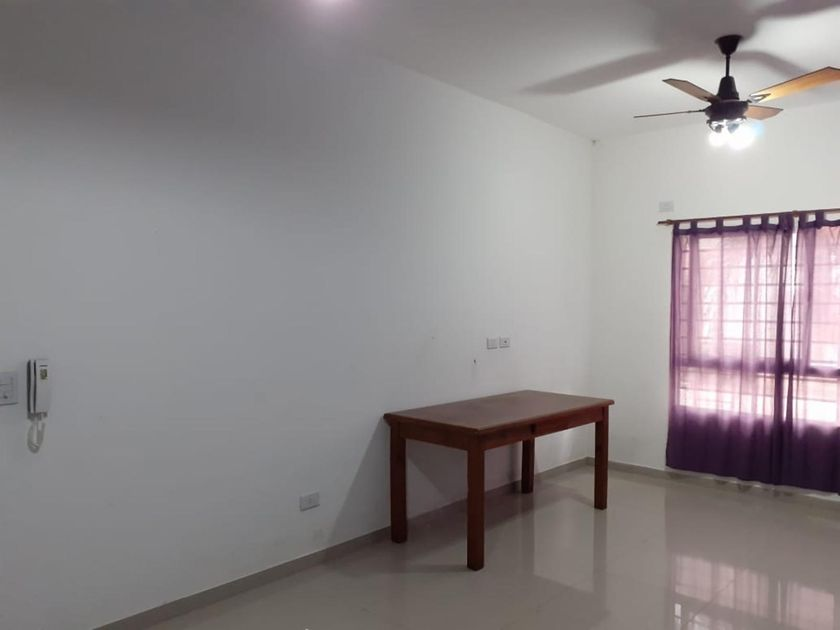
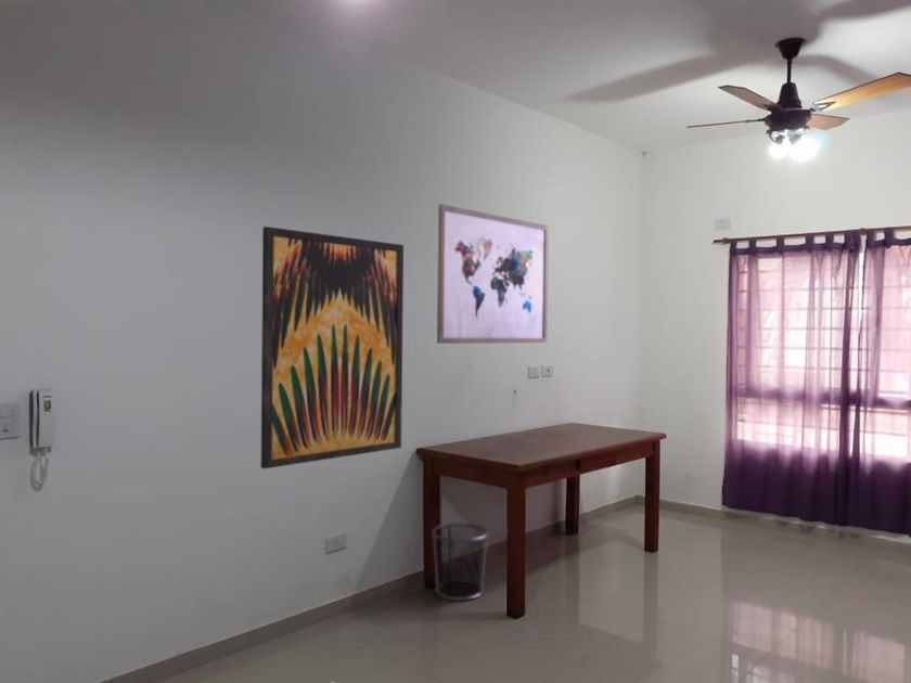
+ wall art (497, 279)
+ wall art (337, 347)
+ waste bin (460, 560)
